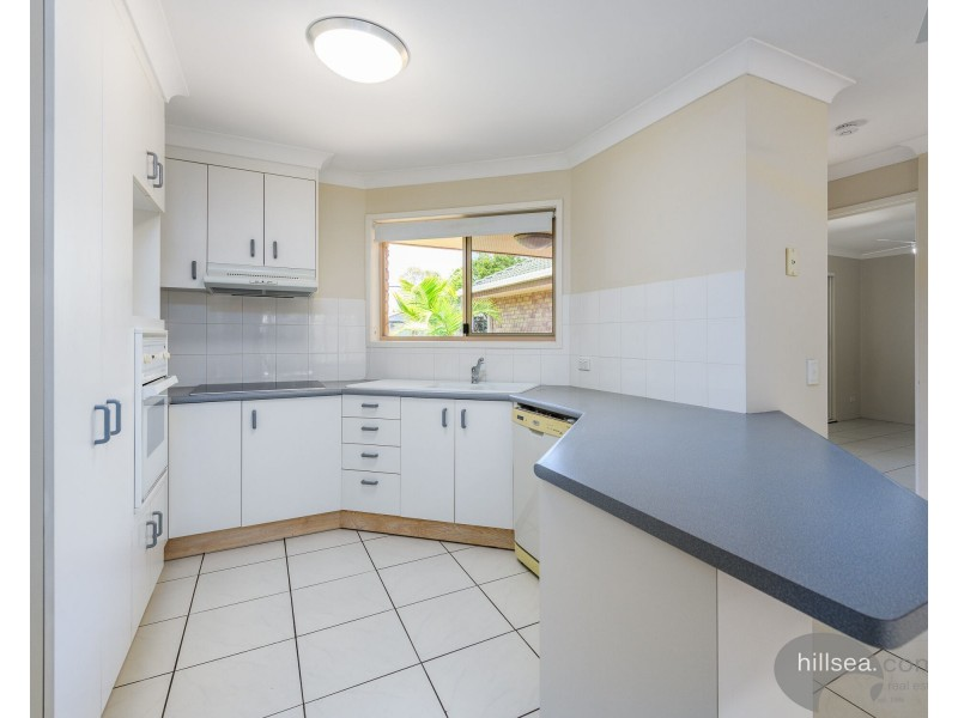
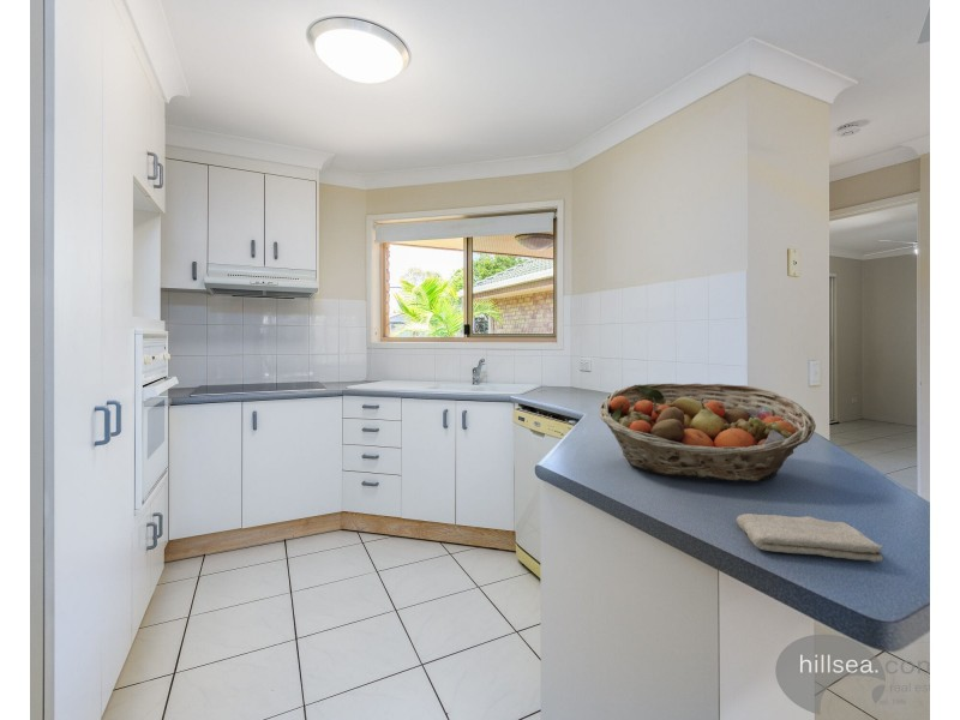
+ washcloth (804, 534)
+ fruit basket (697, 426)
